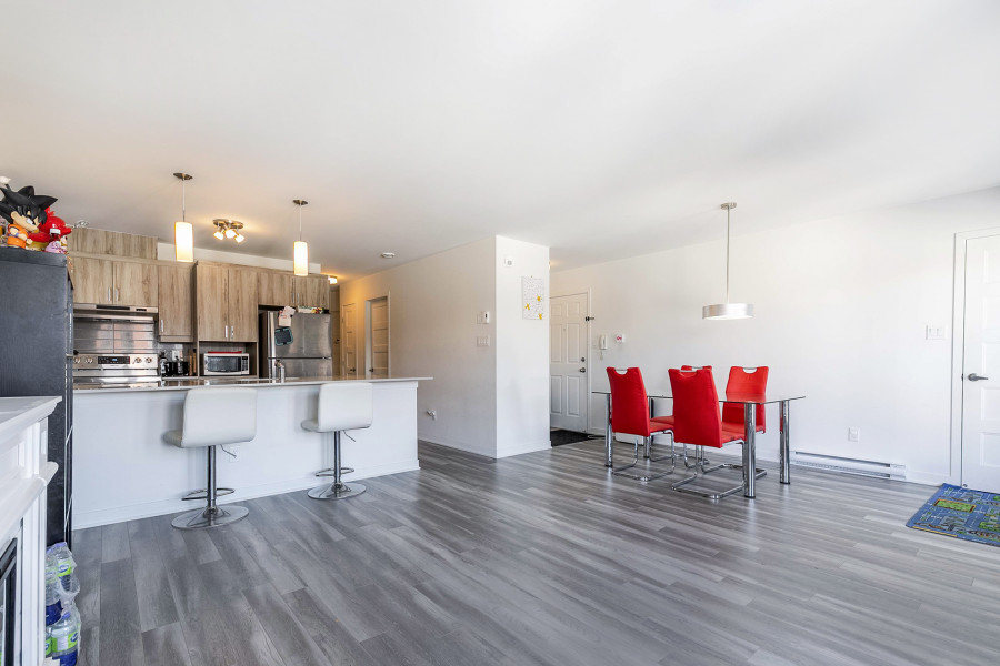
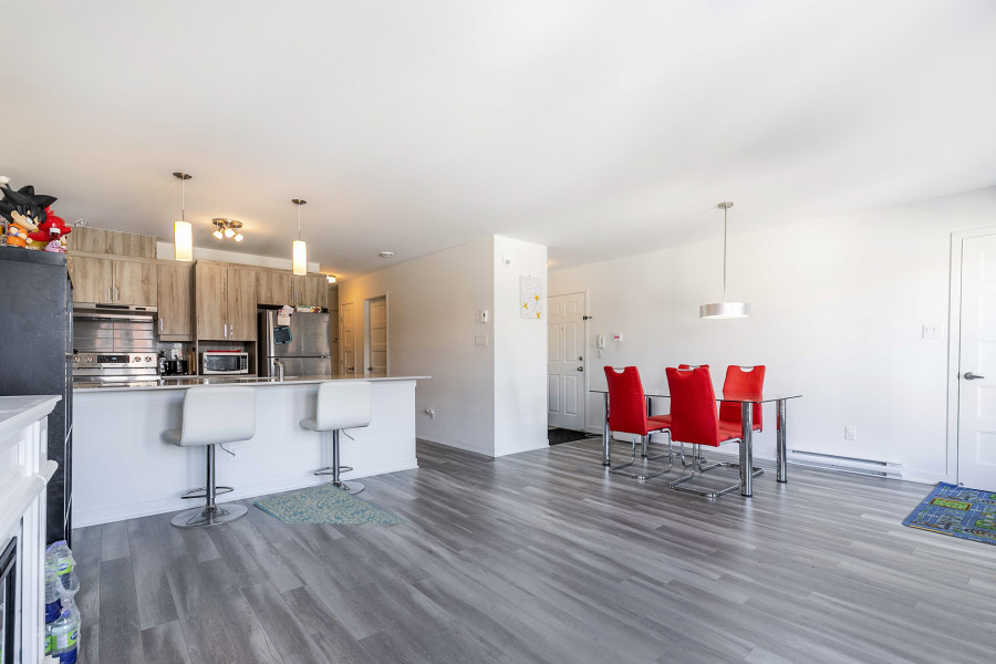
+ rug (329, 512)
